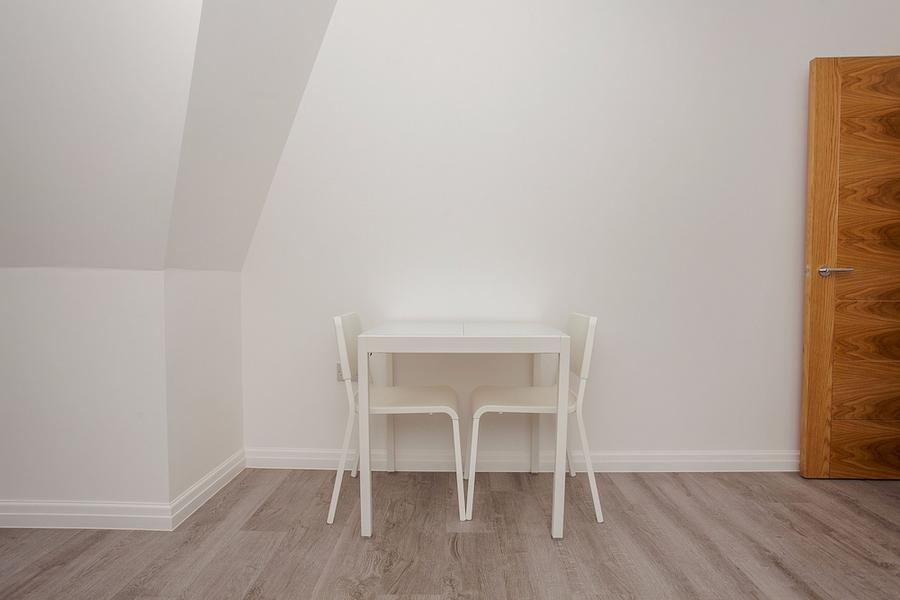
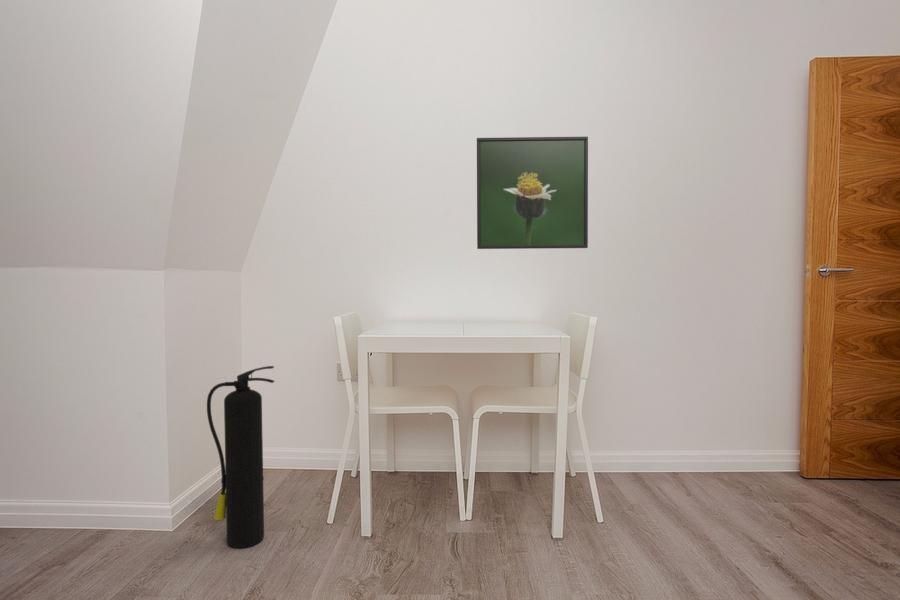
+ fire extinguisher (241, 453)
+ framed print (532, 193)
